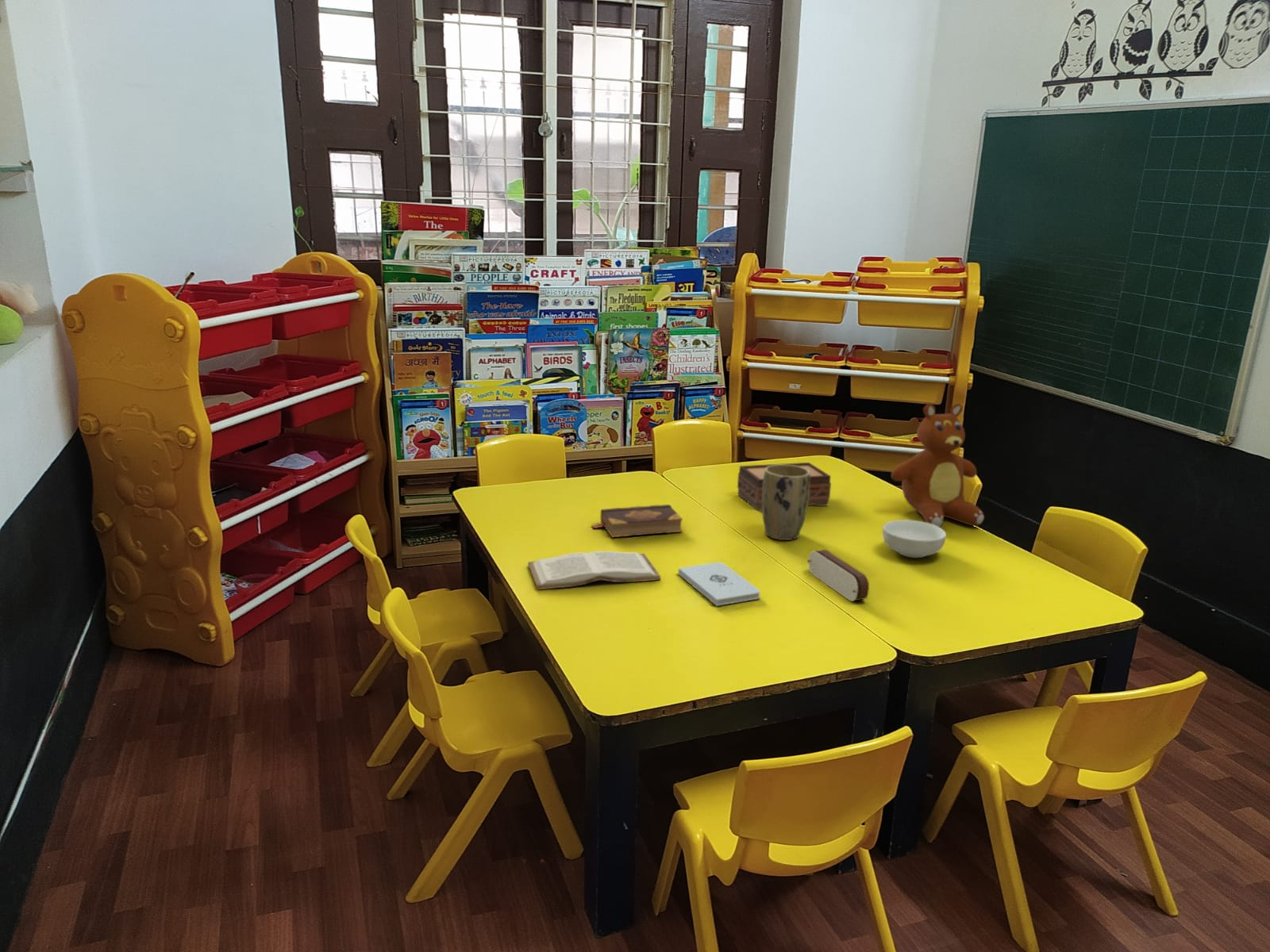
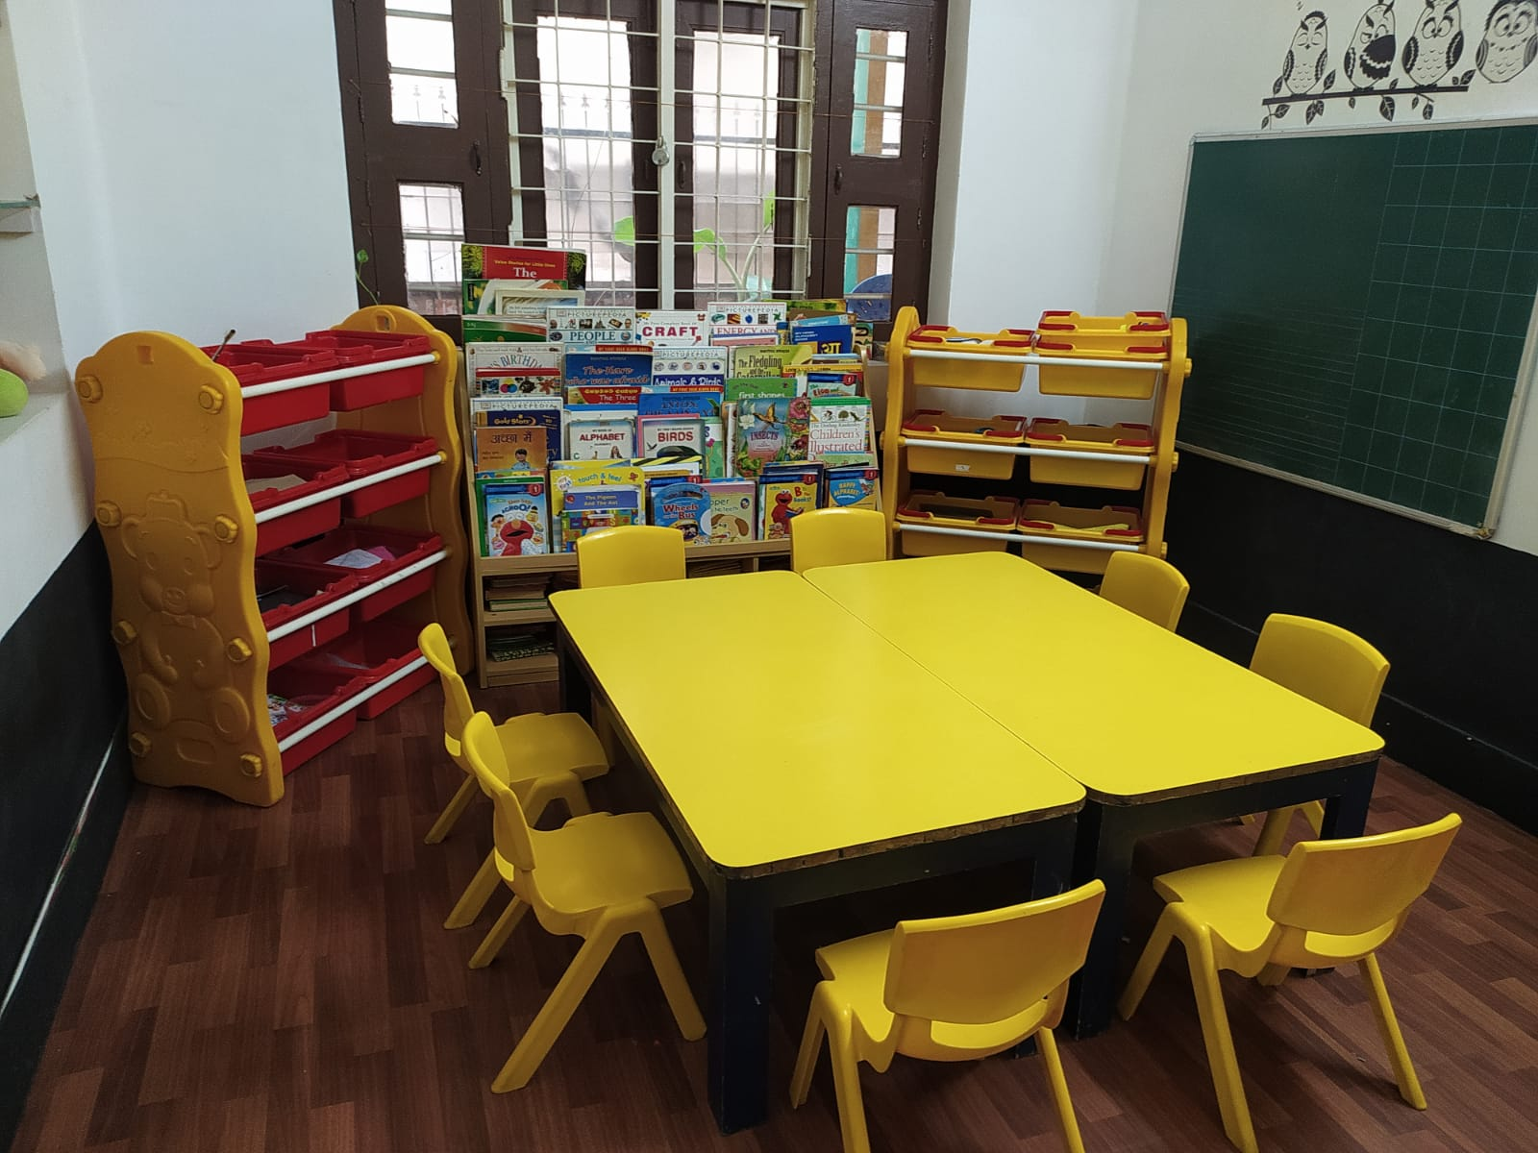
- cereal bowl (913, 541)
- tissue box (763, 482)
- plant pot (784, 503)
- book (635, 520)
- teddy bear (945, 463)
- notepad (718, 582)
- pencil case (836, 574)
- book (593, 566)
